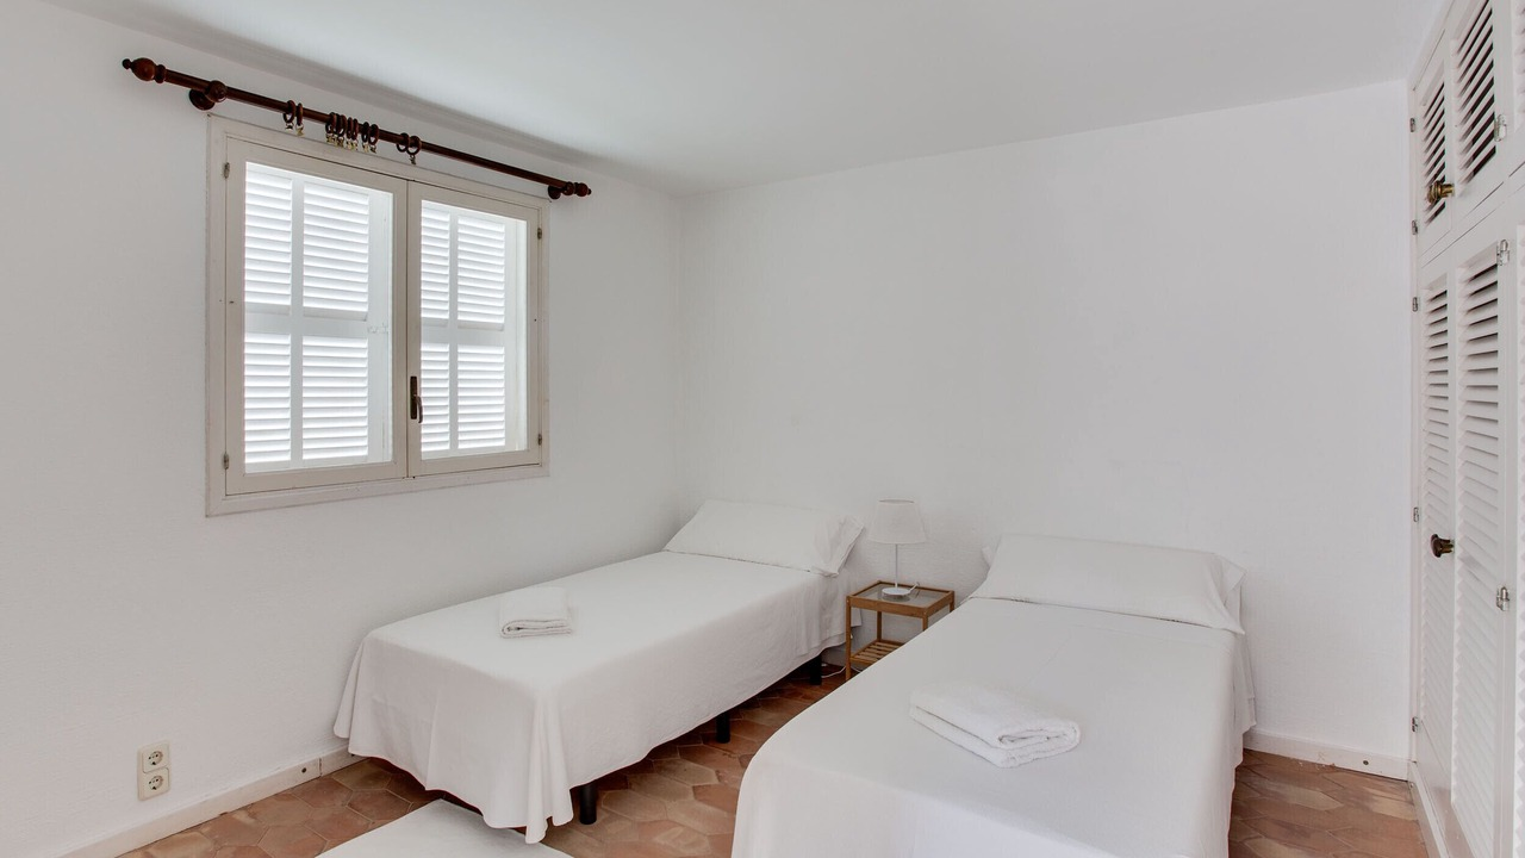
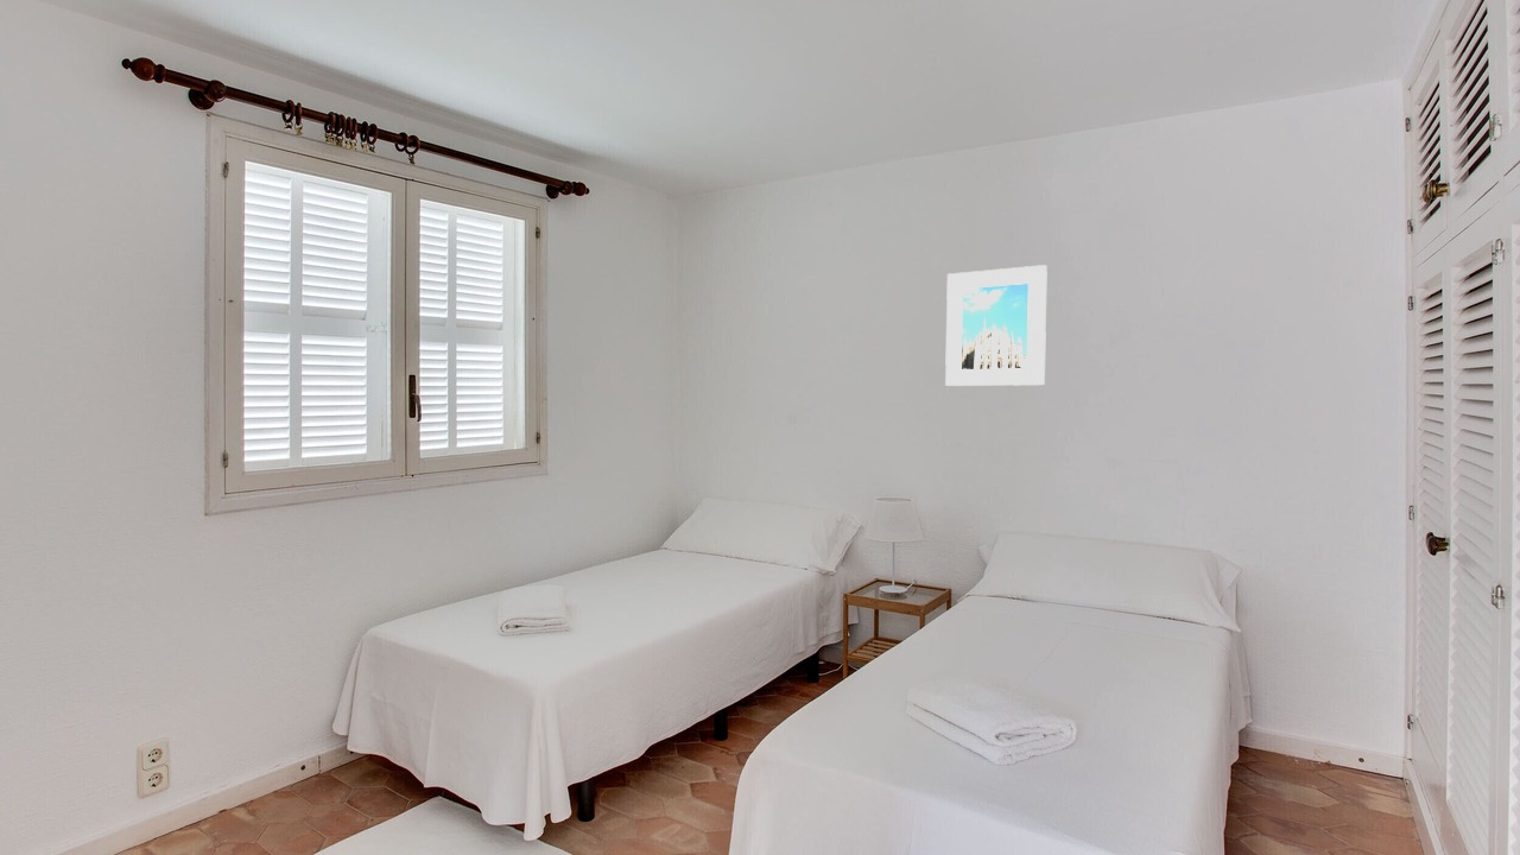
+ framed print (994, 328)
